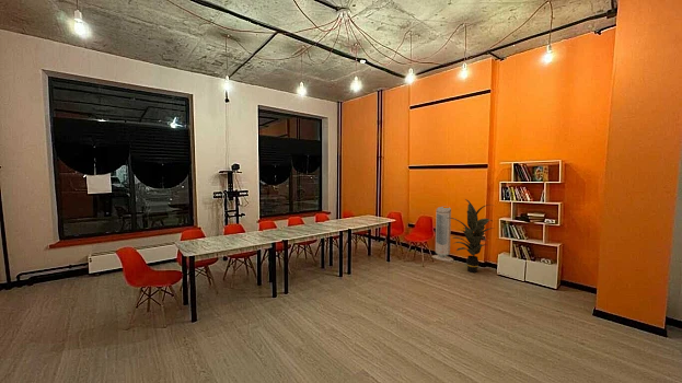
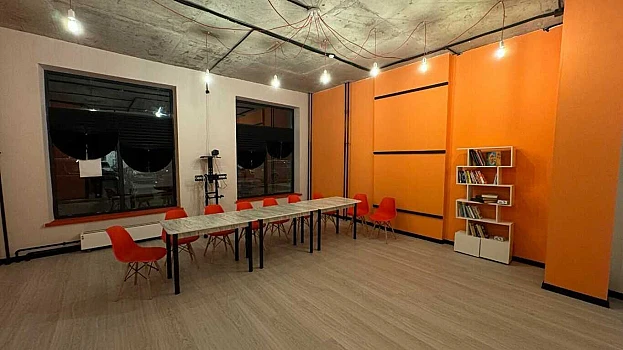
- air purifier (442, 232)
- indoor plant (471, 234)
